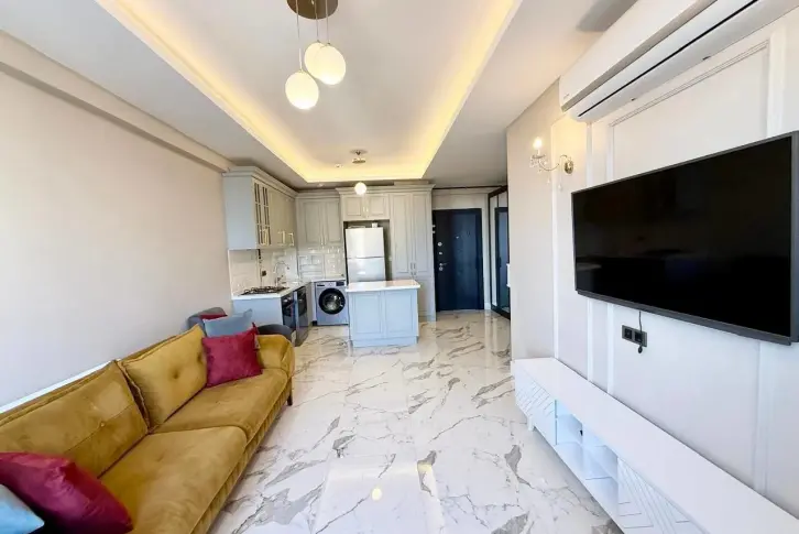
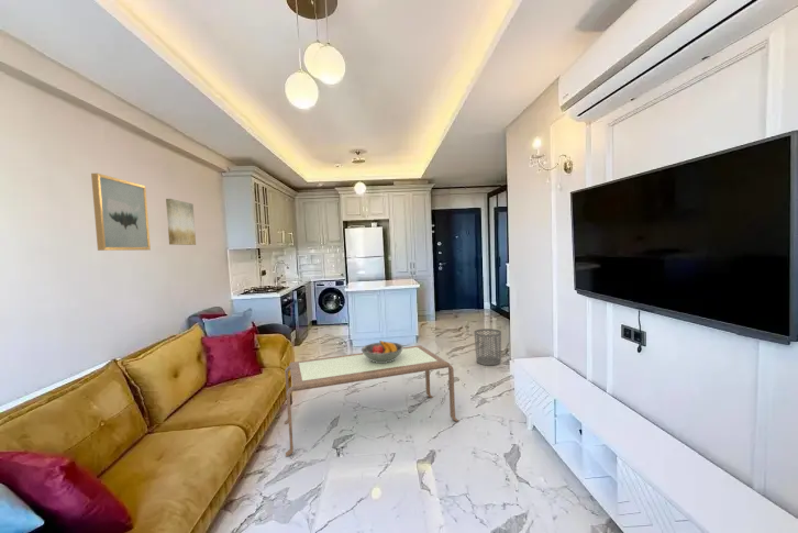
+ fruit bowl (383, 352)
+ waste bin (488, 346)
+ coffee table (368, 379)
+ wall art (123, 214)
+ wall art (181, 223)
